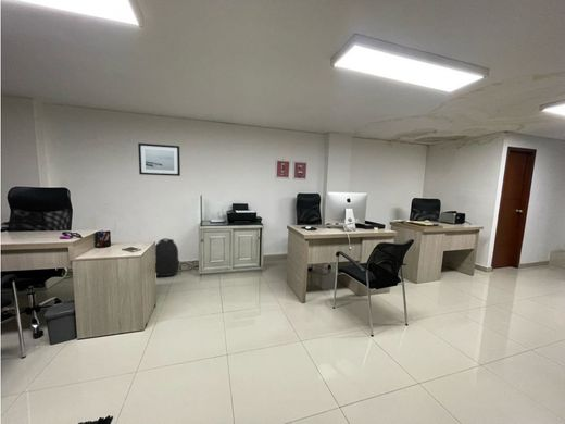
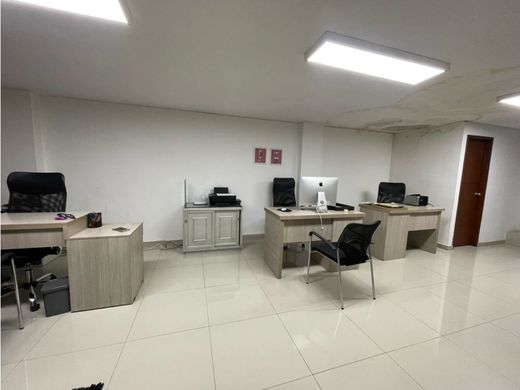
- backpack (165, 255)
- wall art (160, 160)
